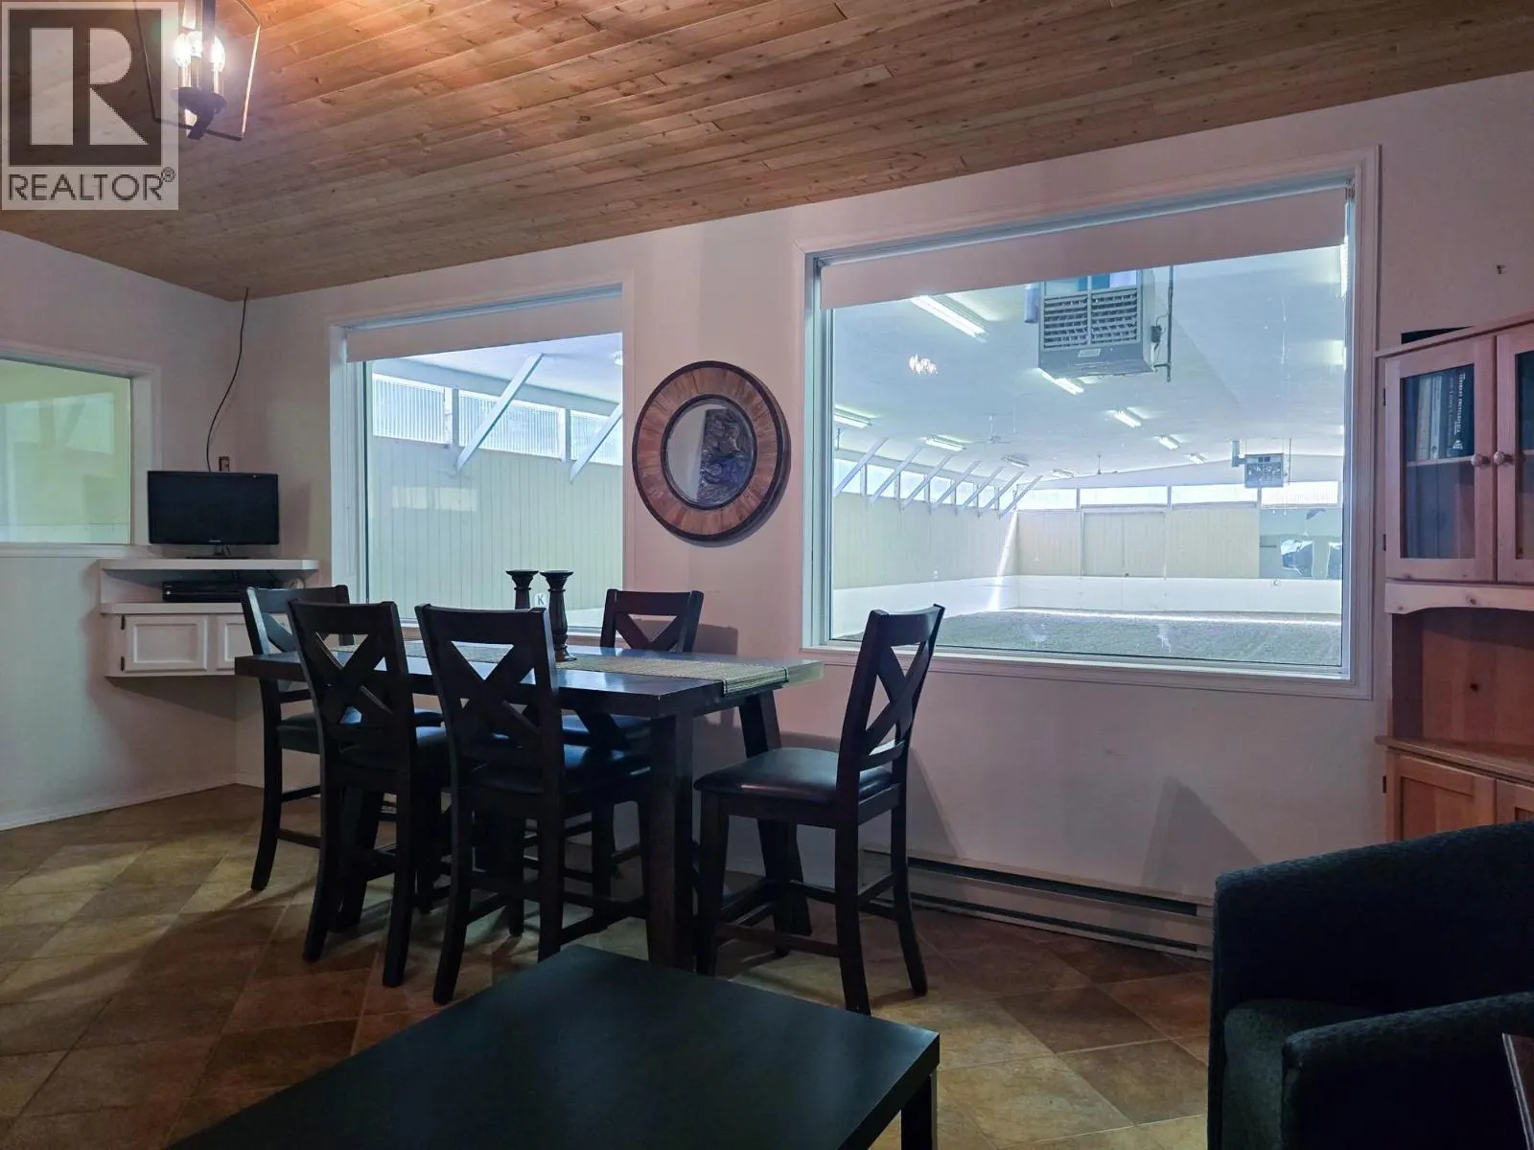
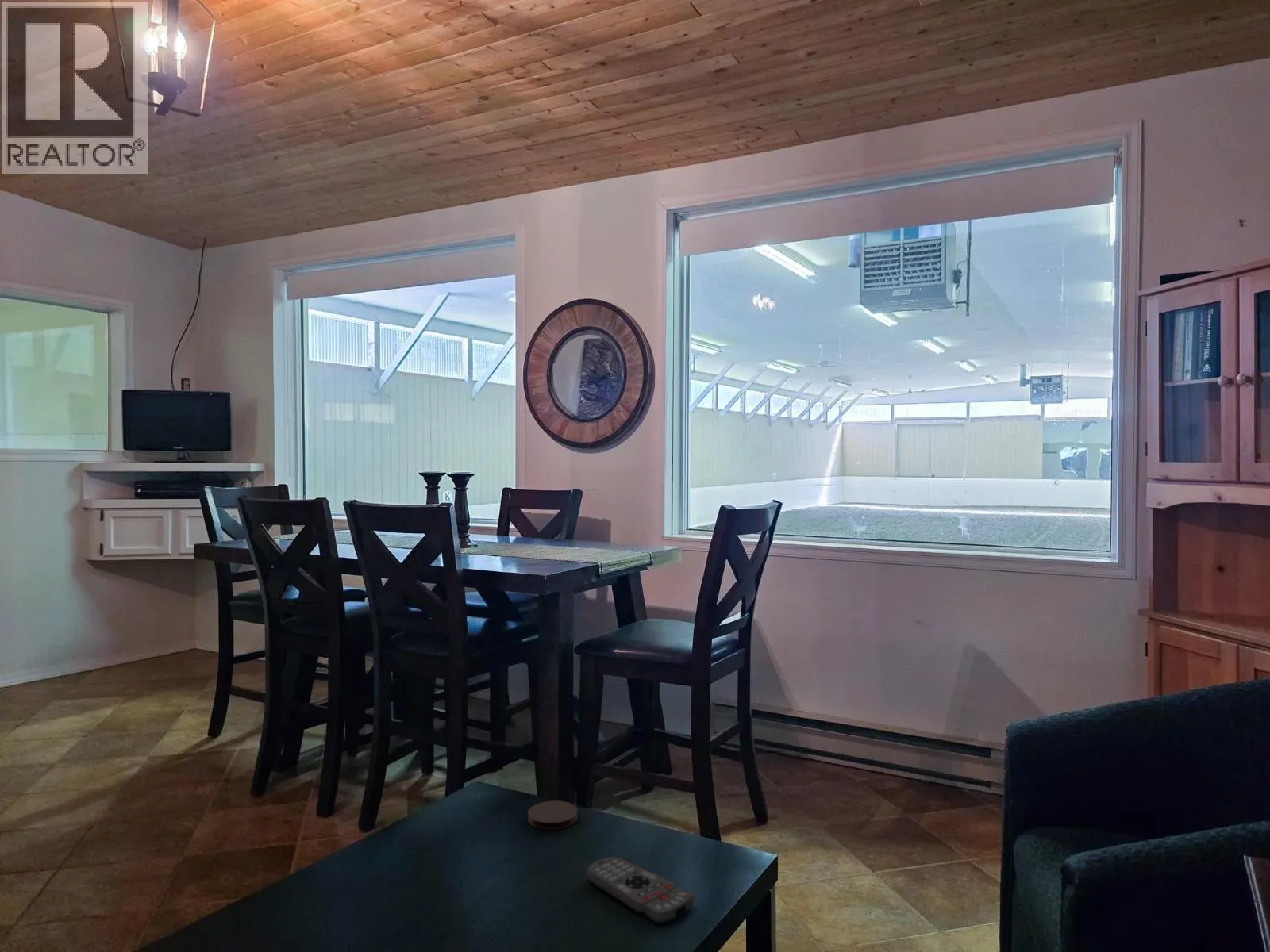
+ coaster (552, 815)
+ remote control (636, 887)
